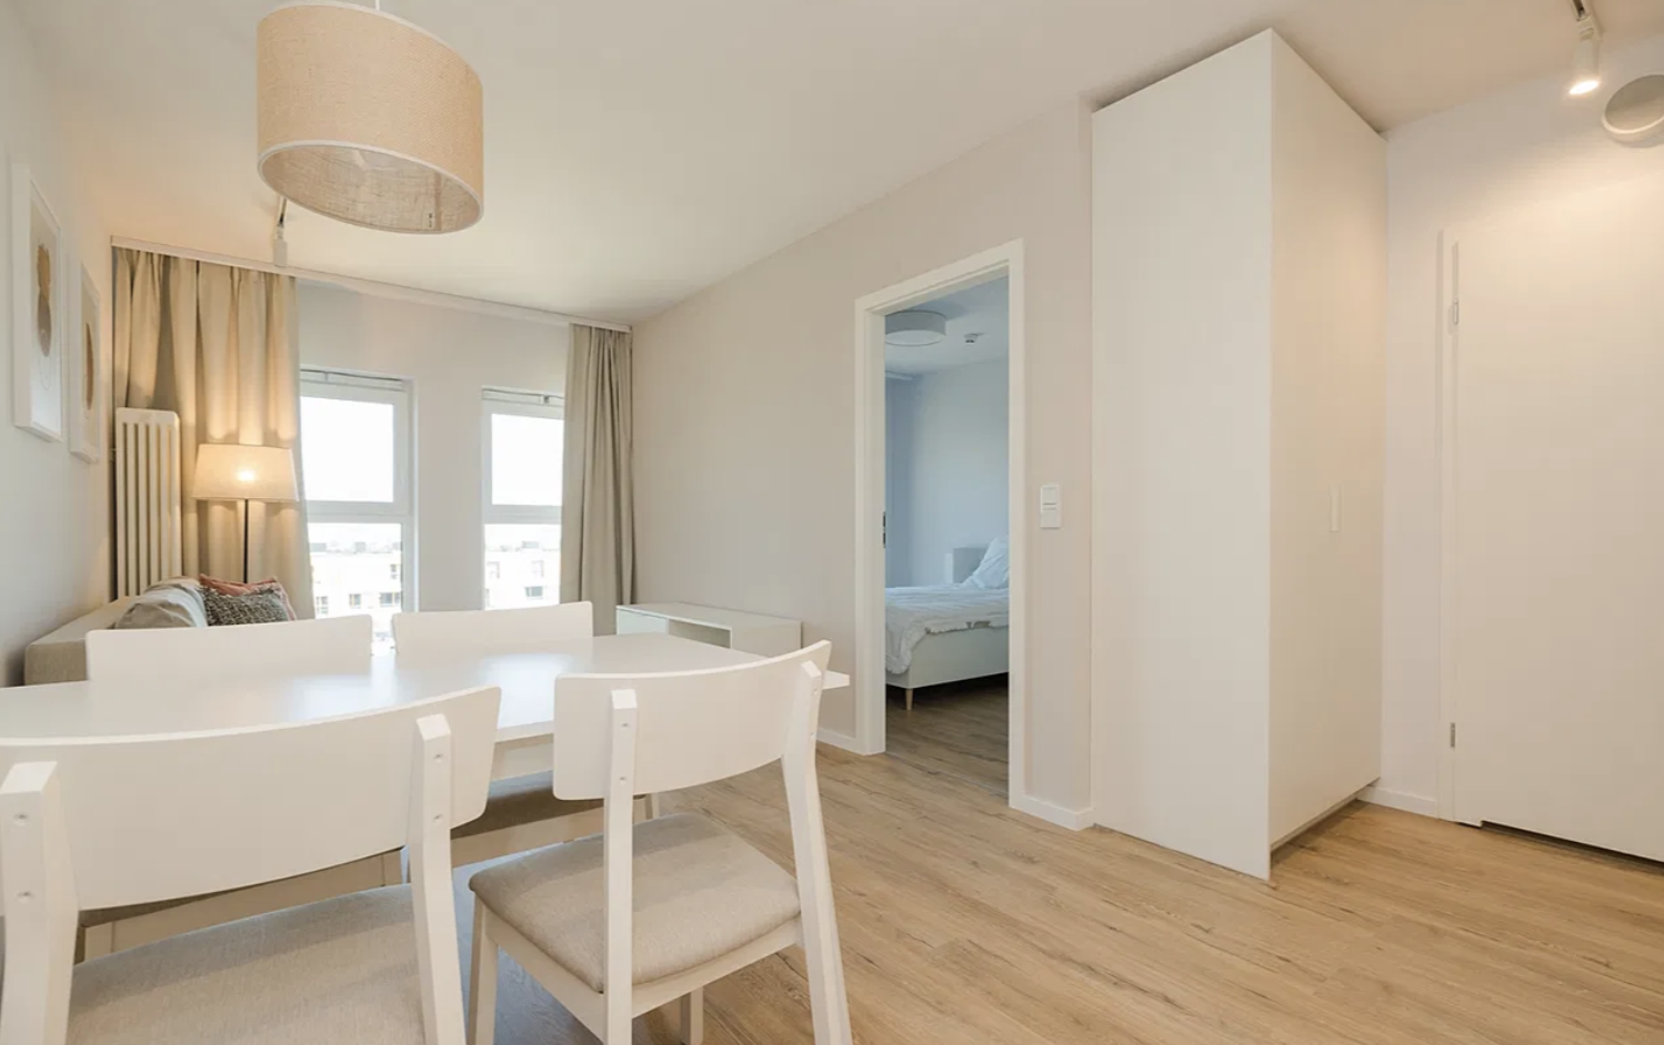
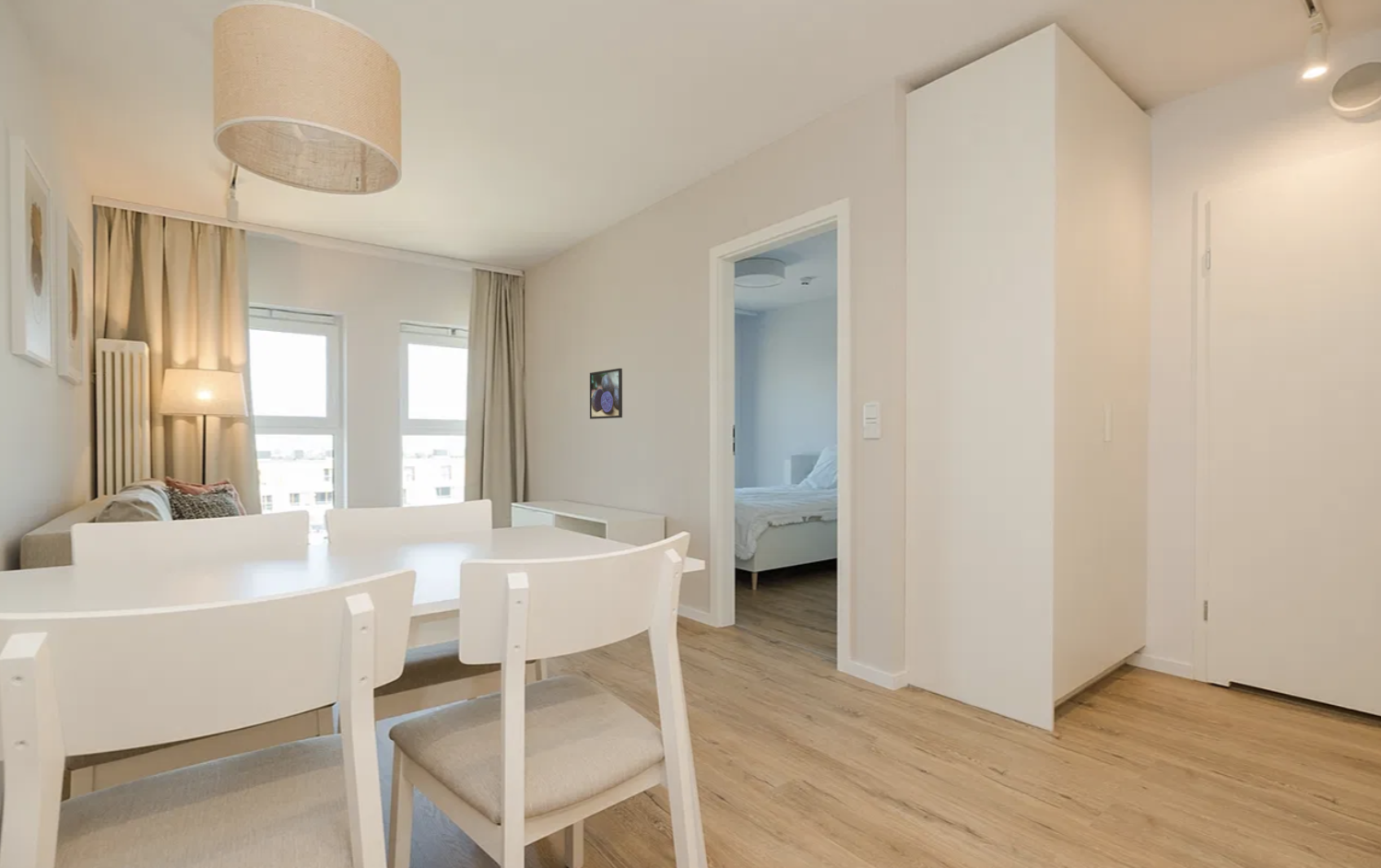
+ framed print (605, 394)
